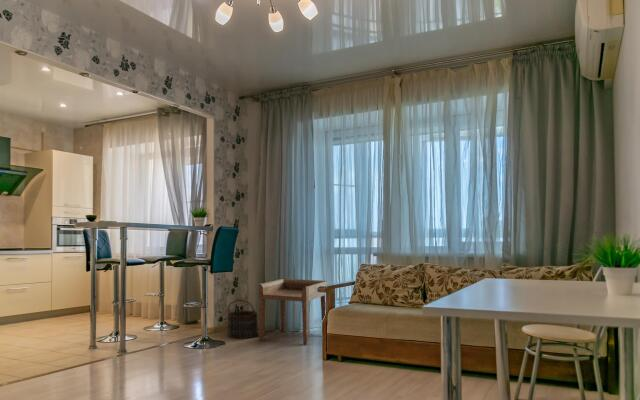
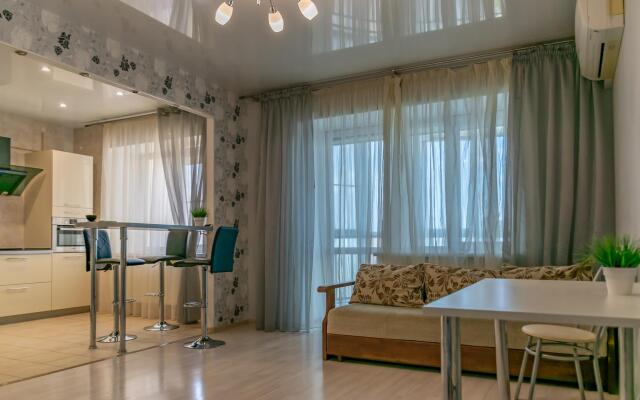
- side table (285, 310)
- bucket (242, 318)
